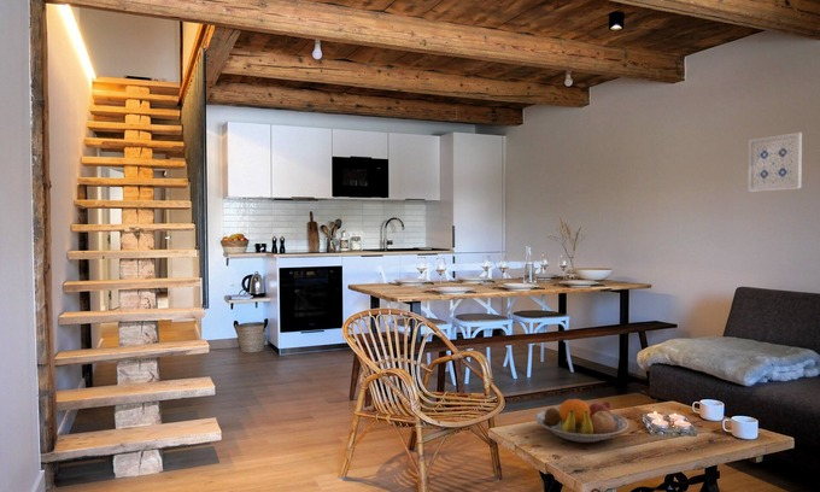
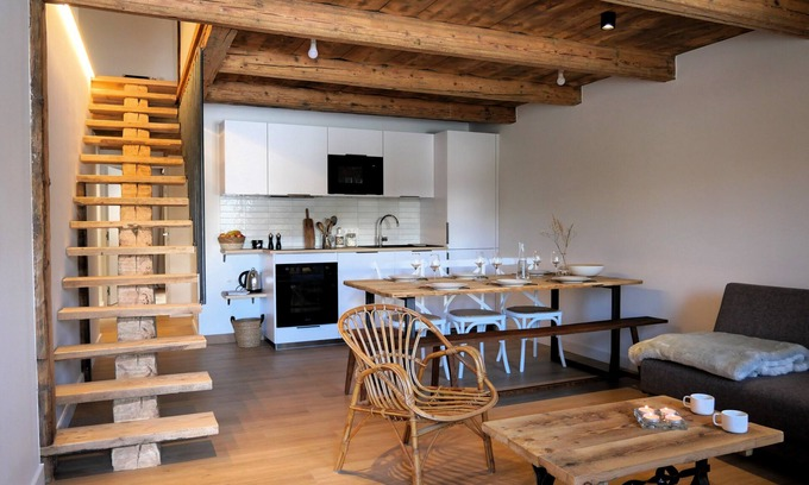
- wall art (773, 163)
- fruit bowl (580, 416)
